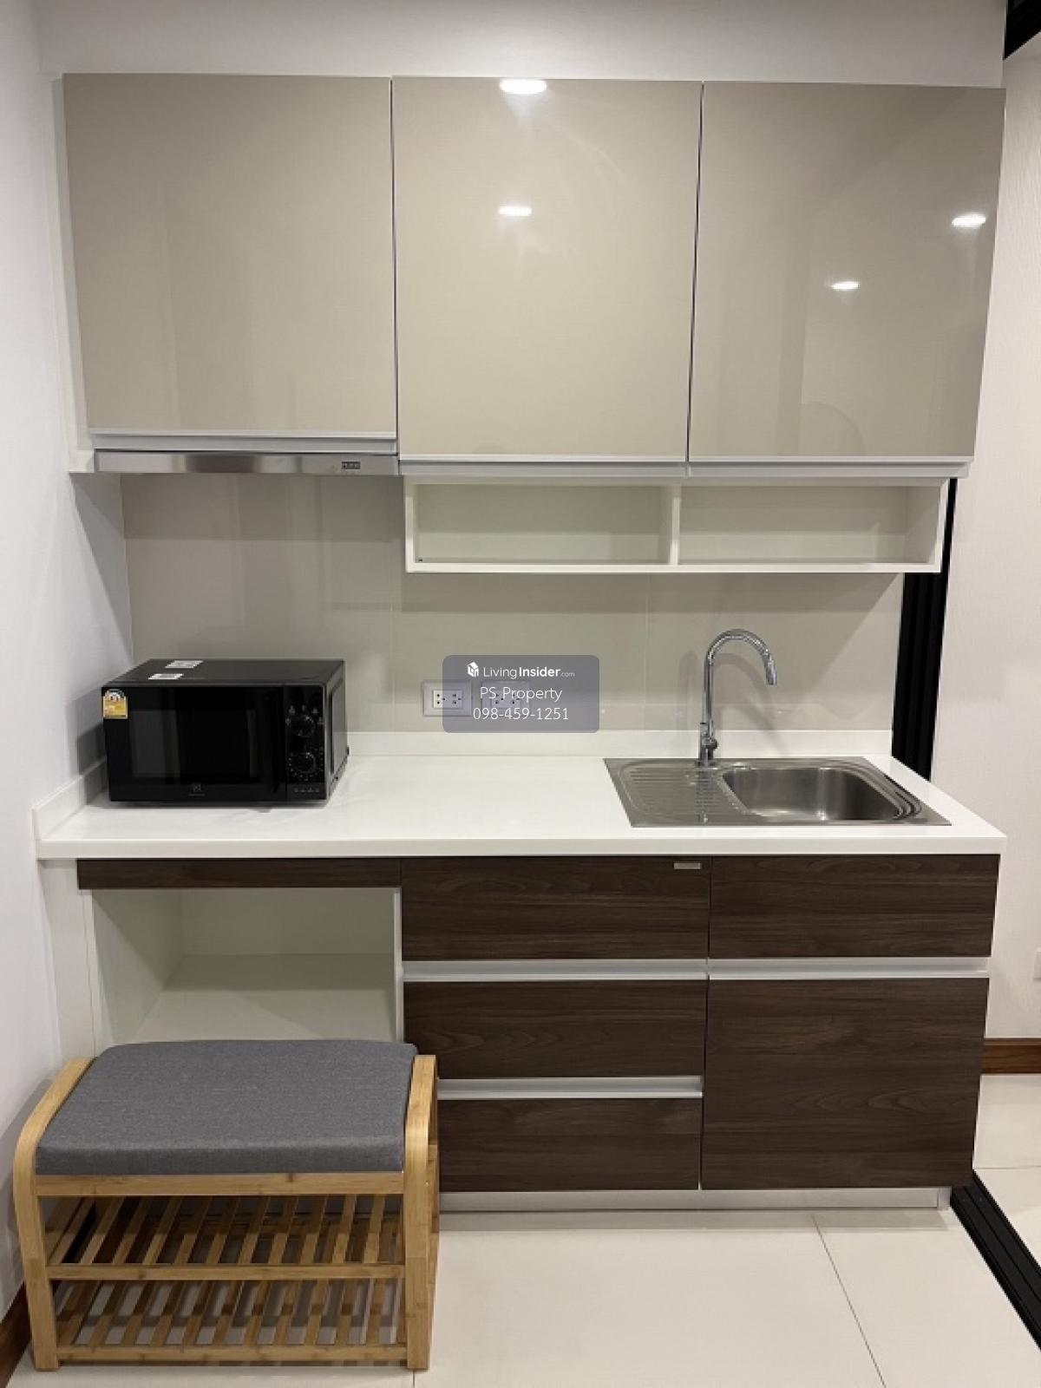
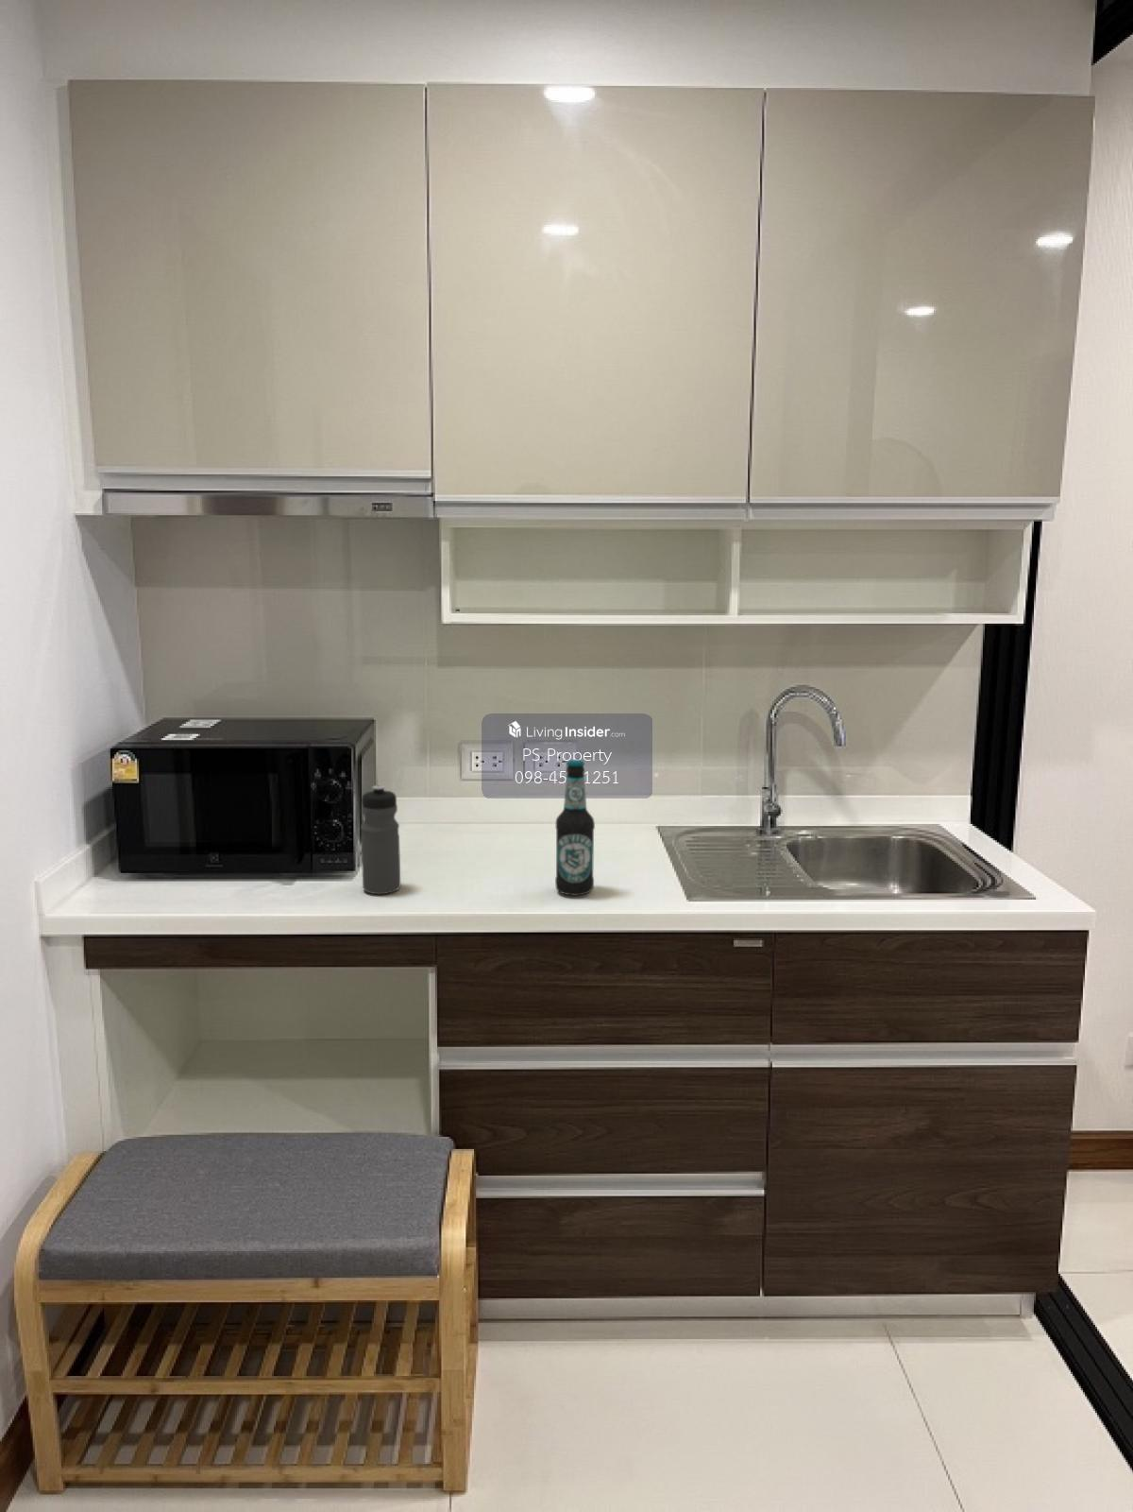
+ bottle (575, 827)
+ water bottle (380, 837)
